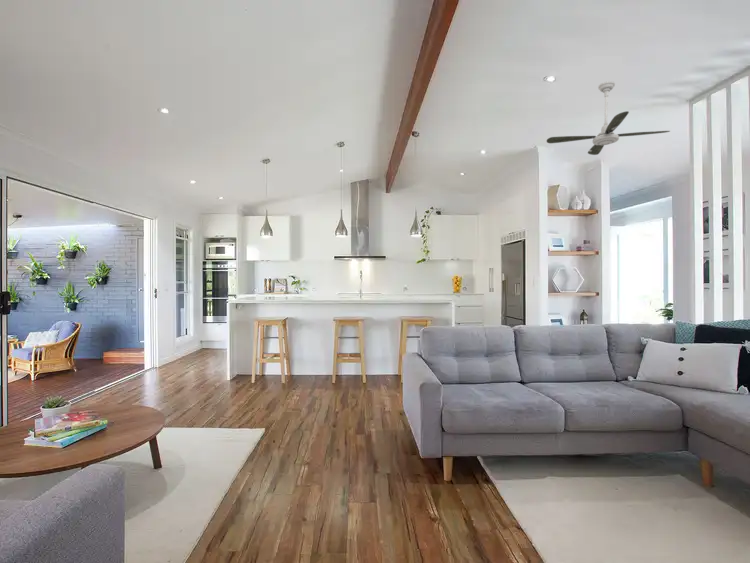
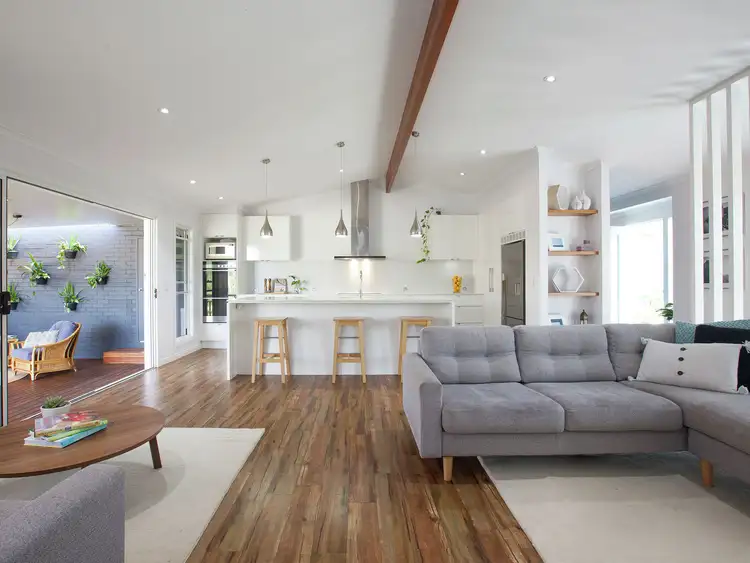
- ceiling fan (605, 113)
